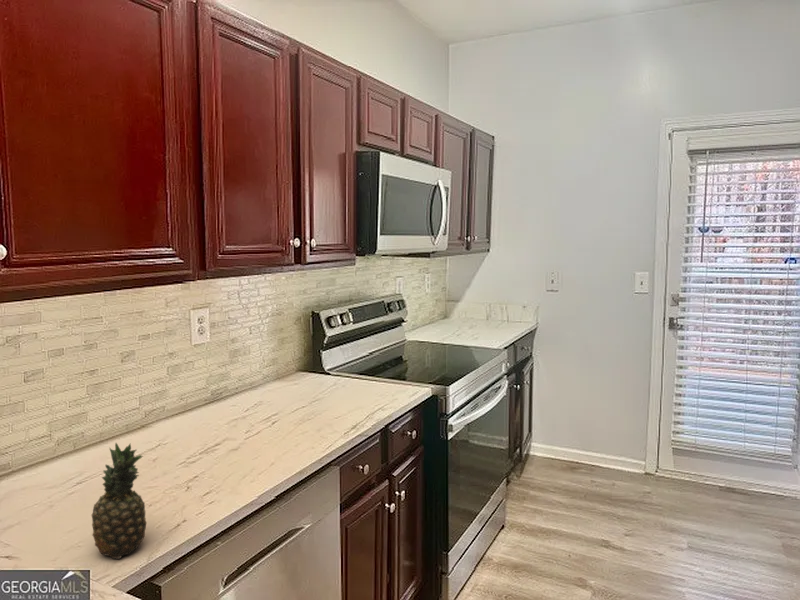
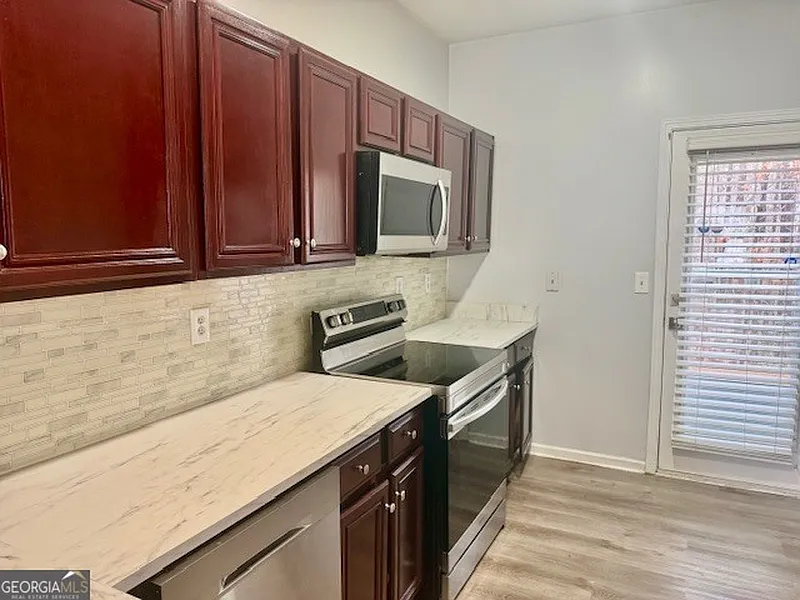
- fruit (119, 495)
